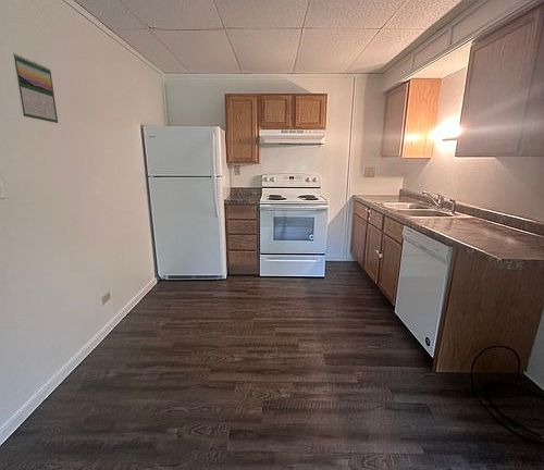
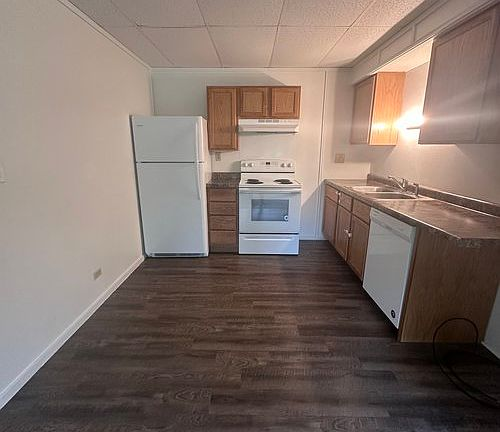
- calendar (37, 90)
